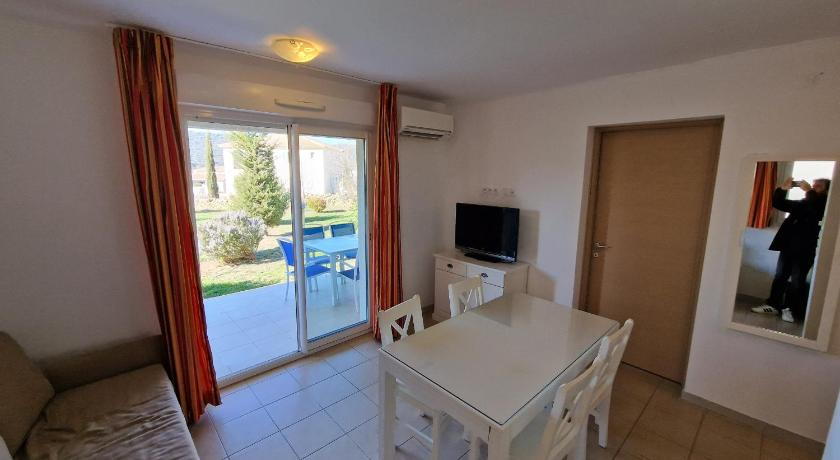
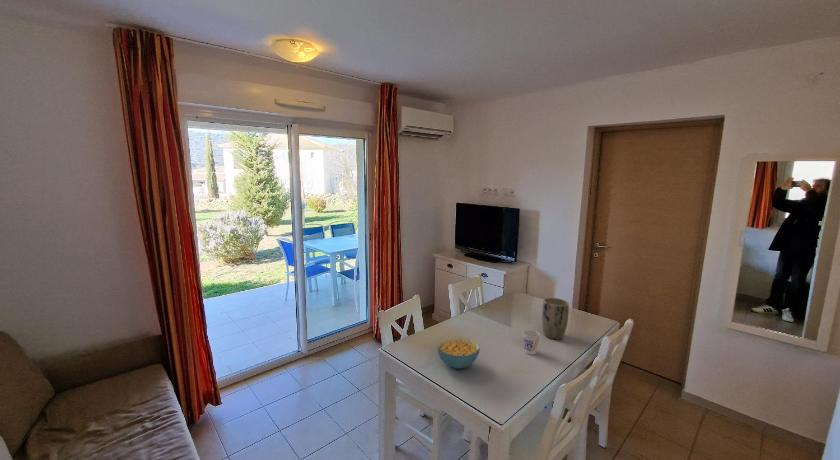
+ cup (531, 342)
+ plant pot (554, 318)
+ cereal bowl (457, 355)
